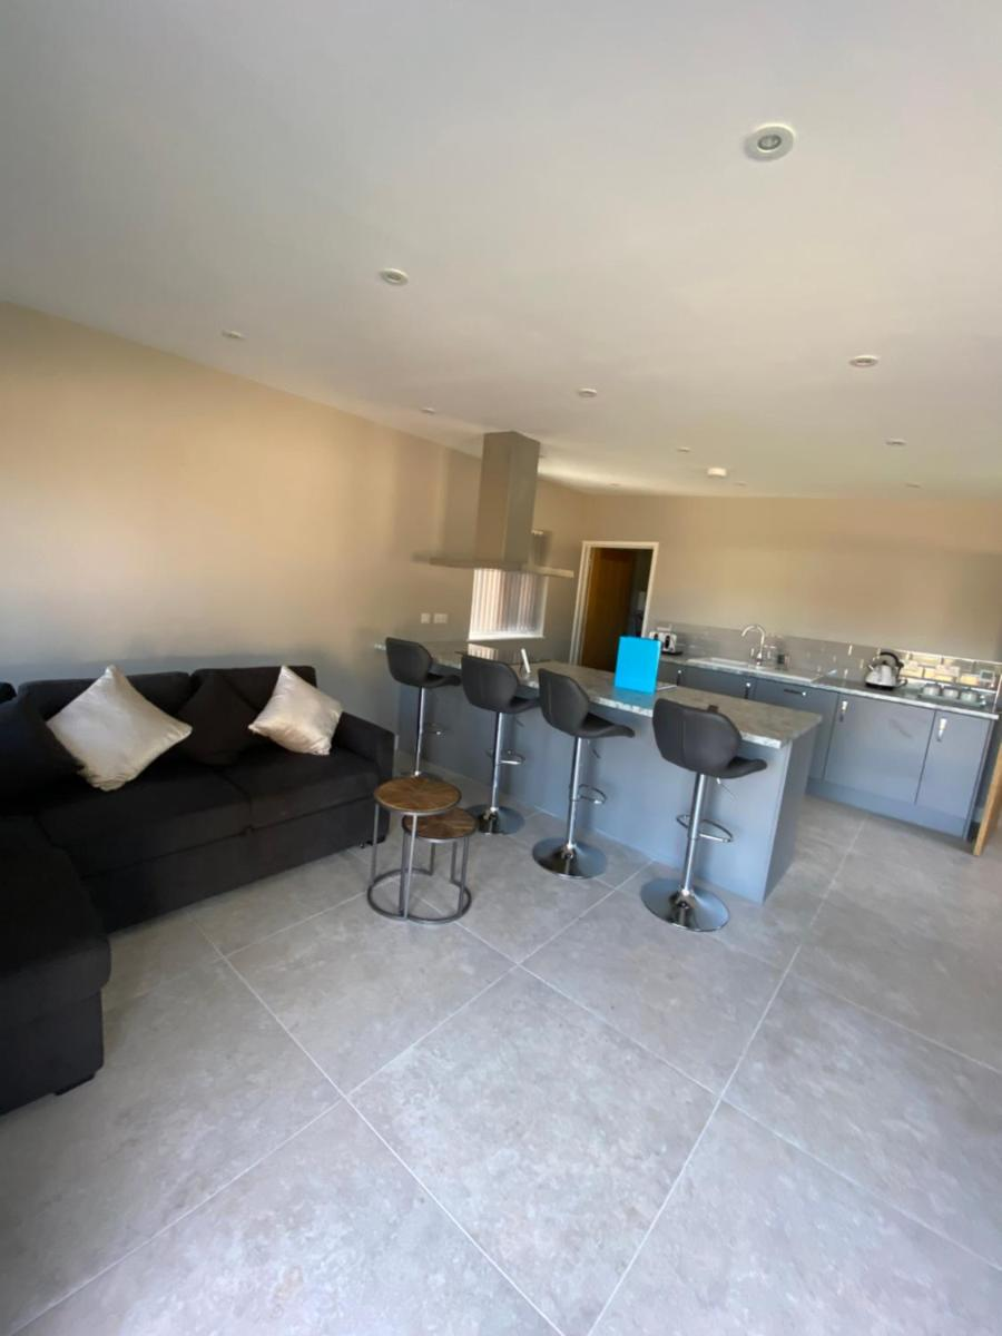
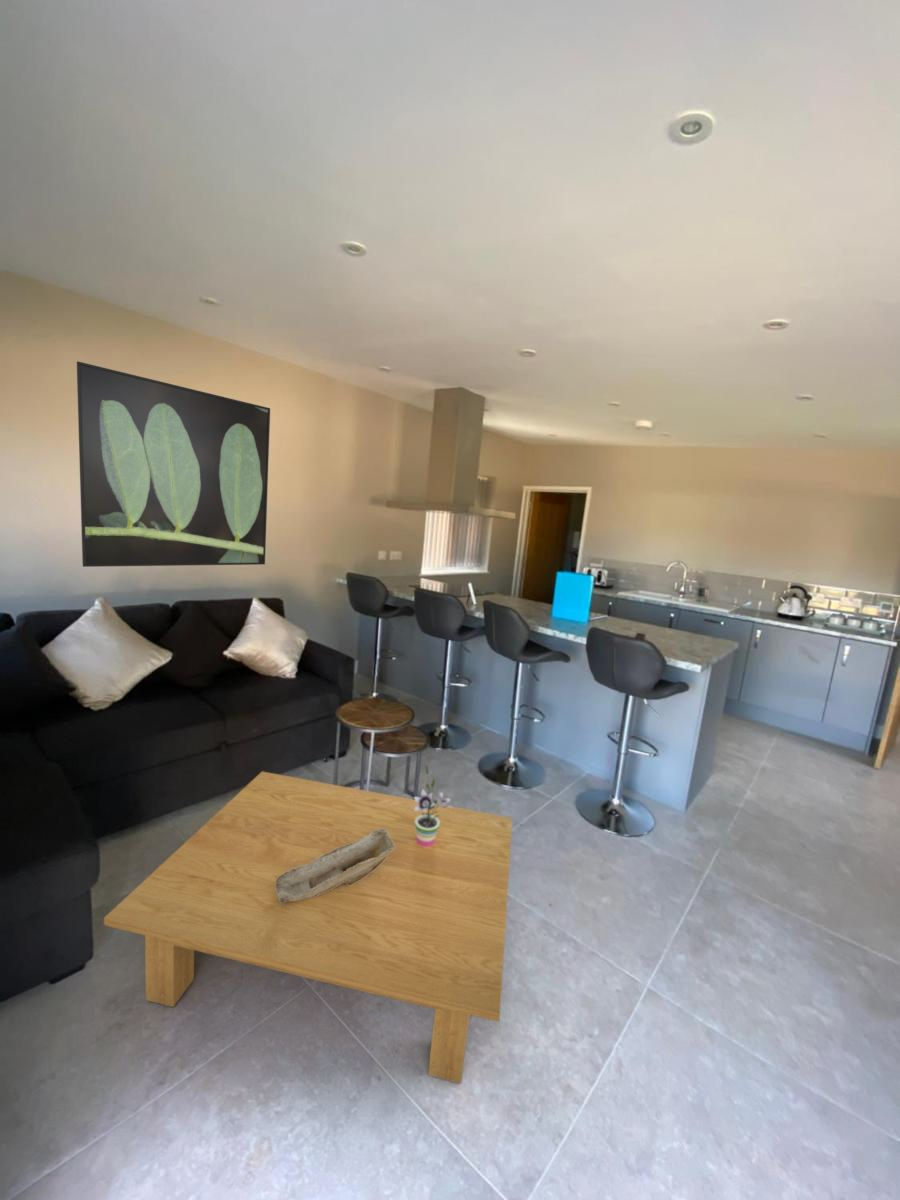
+ coffee table (344, 899)
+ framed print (185, 479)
+ decorative bowl (336, 865)
+ potted plant (432, 808)
